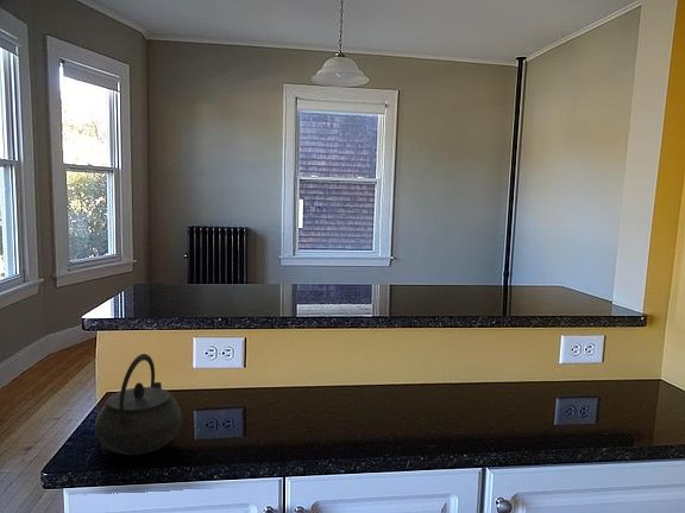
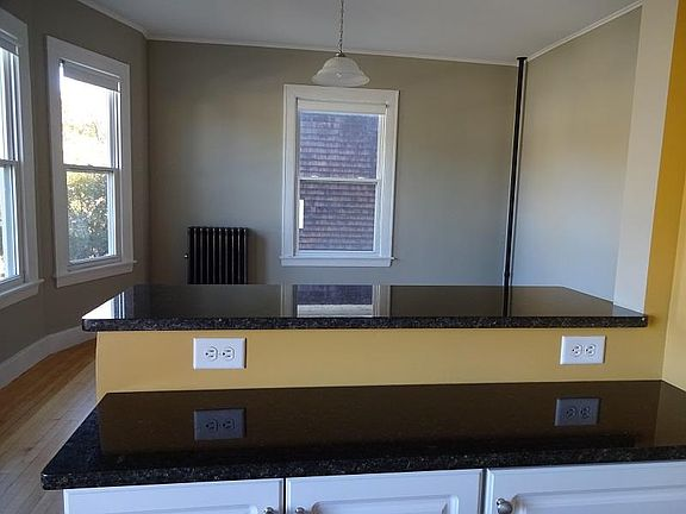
- kettle (142, 398)
